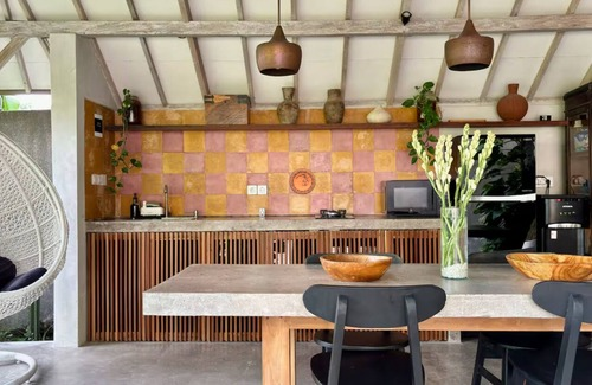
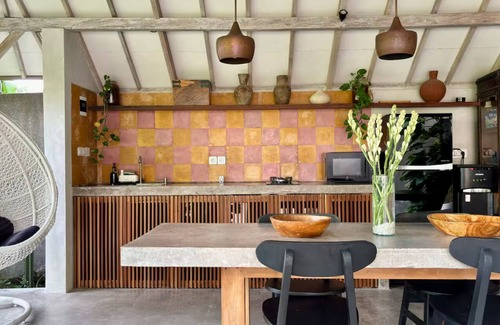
- decorative plate (302, 181)
